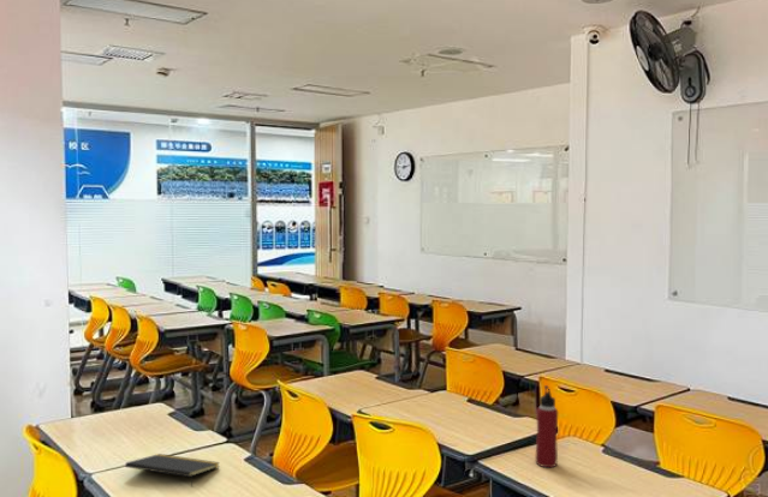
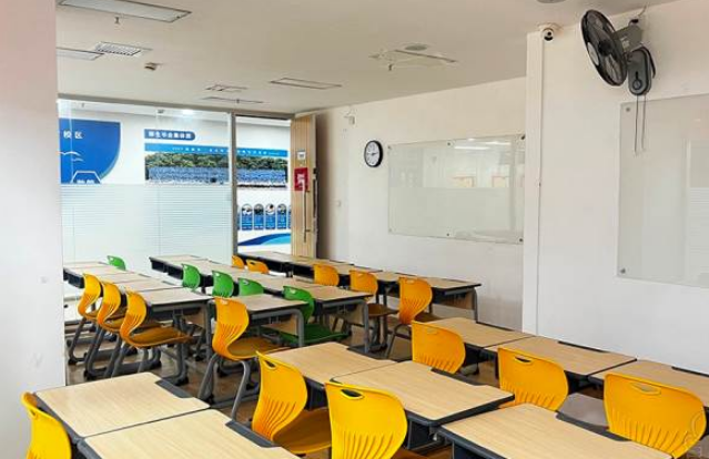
- notepad (173, 465)
- water bottle (547, 425)
